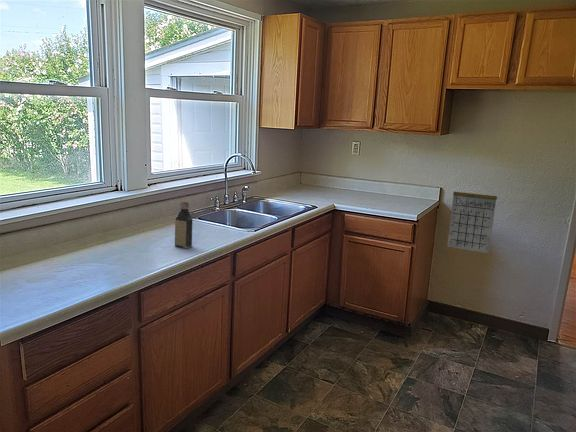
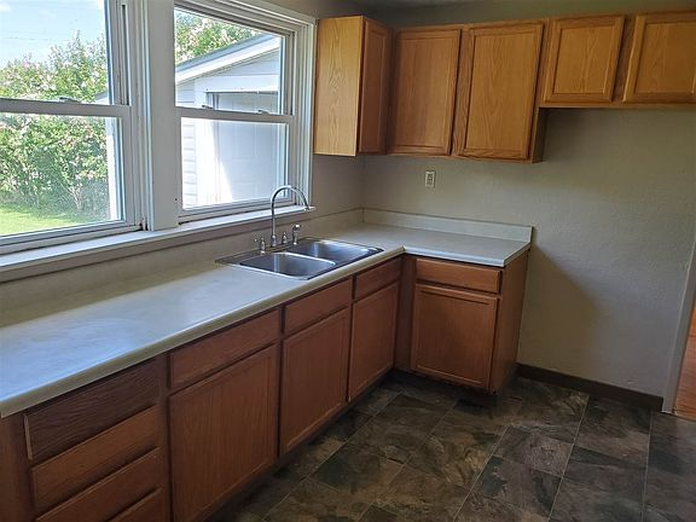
- calendar (472, 215)
- bottle (183, 224)
